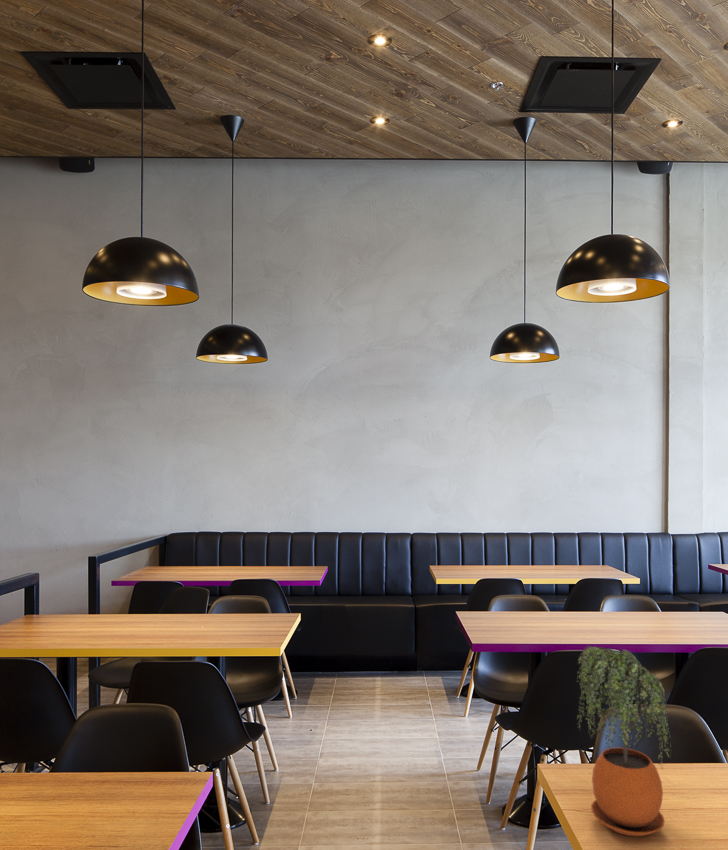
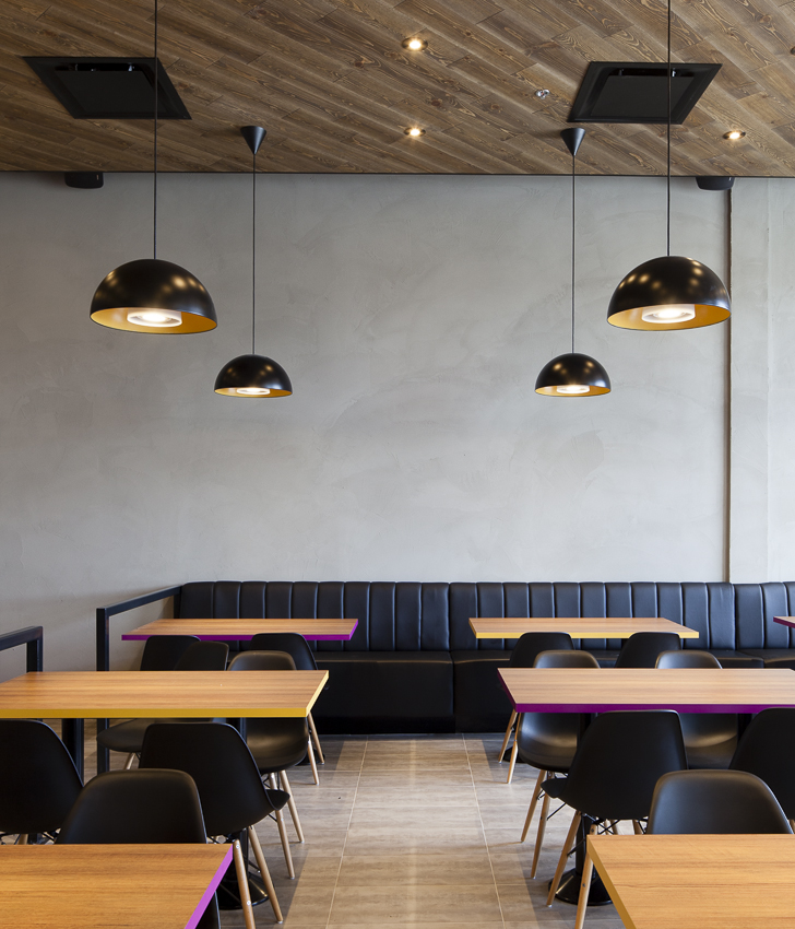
- potted plant (623, 737)
